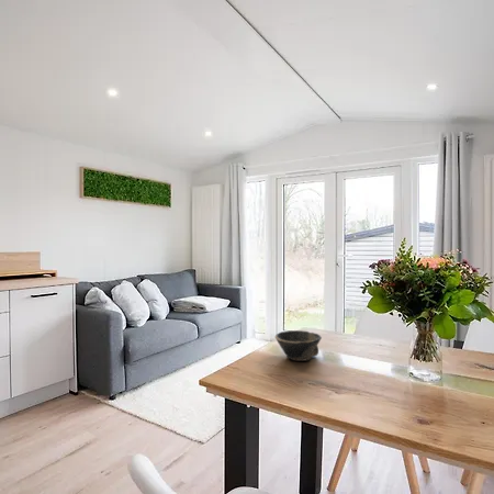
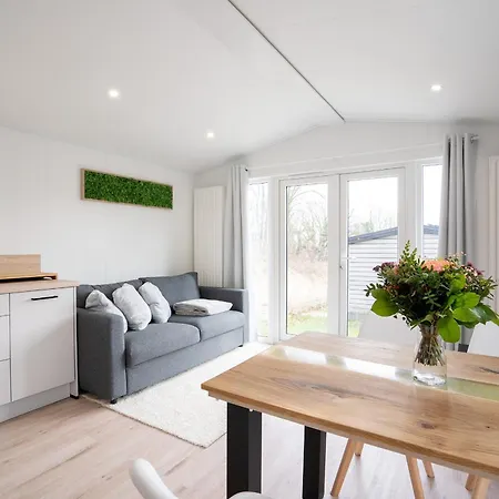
- bowl (297, 346)
